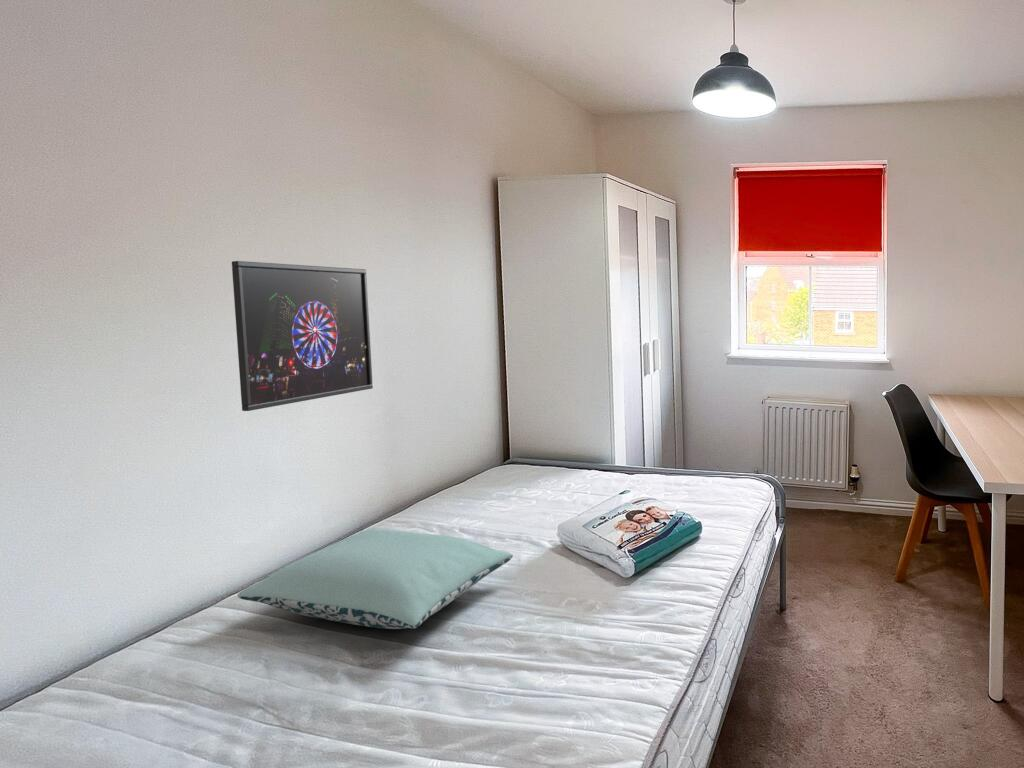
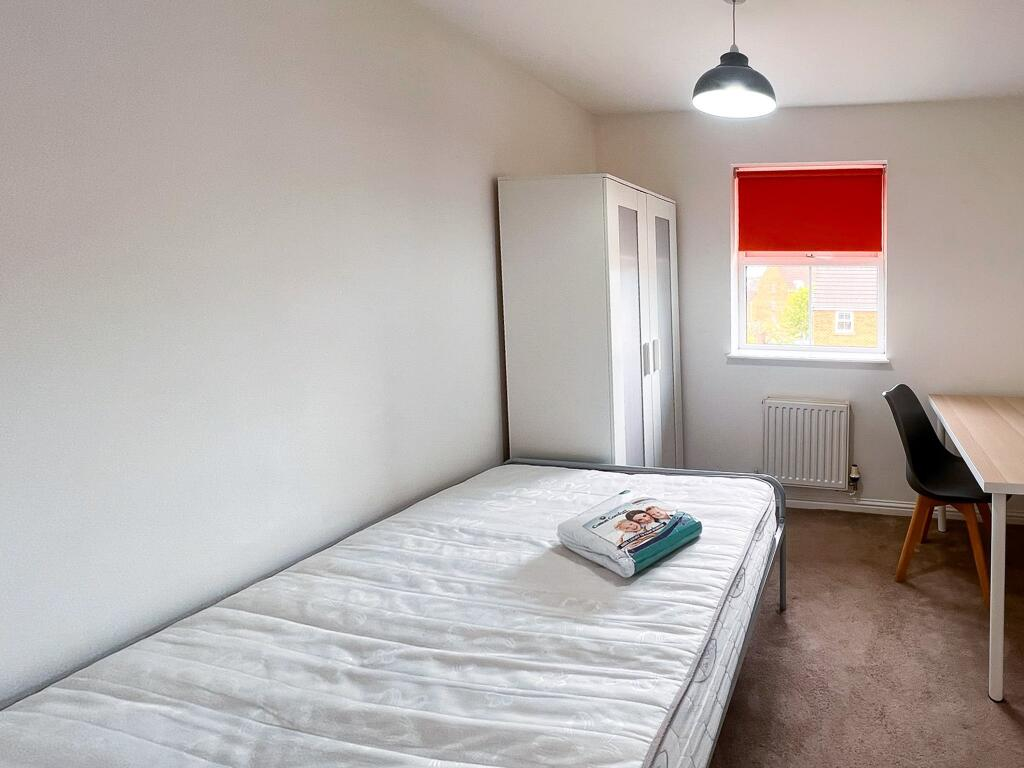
- pillow (383, 574)
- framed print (310, 332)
